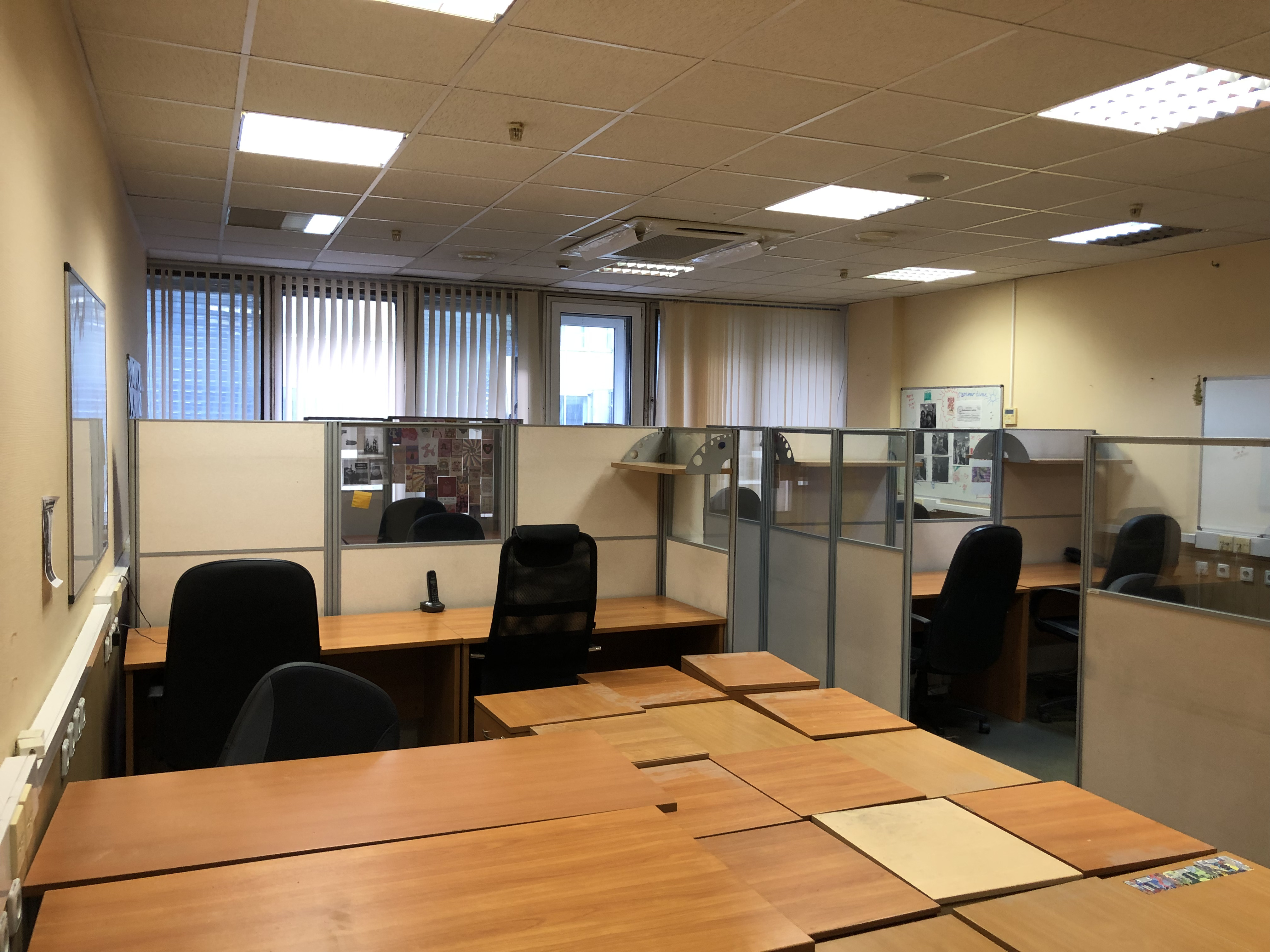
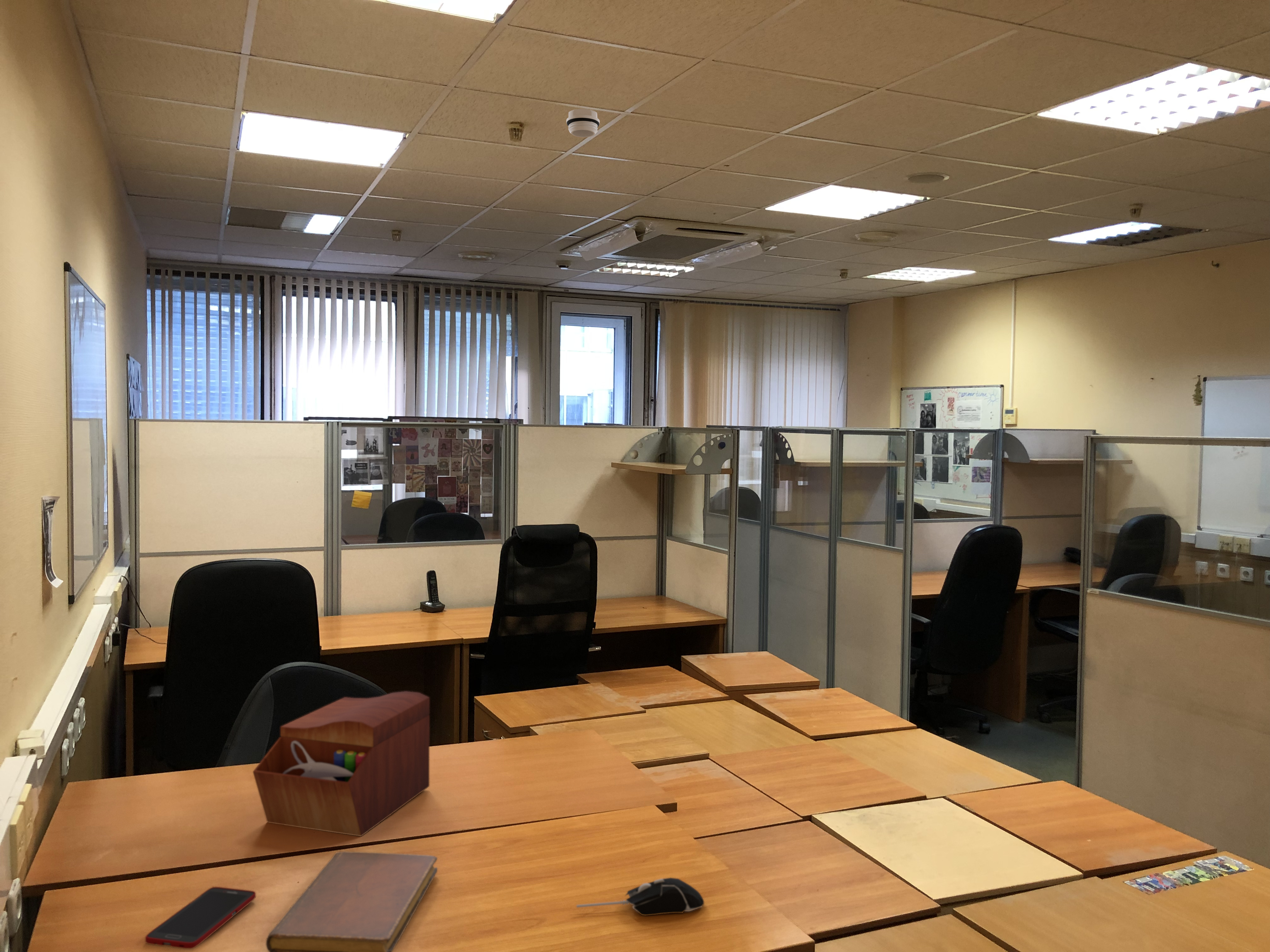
+ cell phone (203, 916)
+ sewing box (344, 757)
+ notebook (359, 899)
+ computer mouse (640, 893)
+ smoke detector (583, 123)
